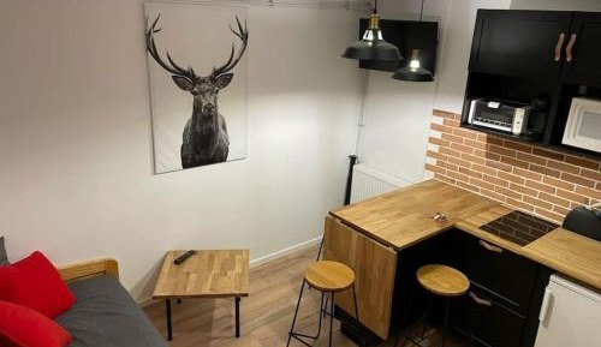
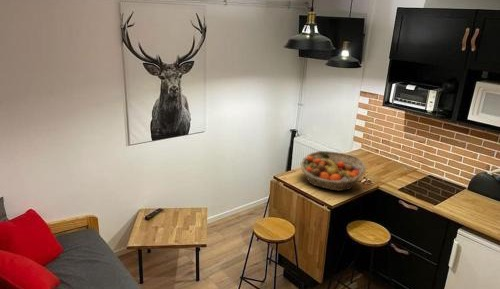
+ fruit basket (331, 170)
